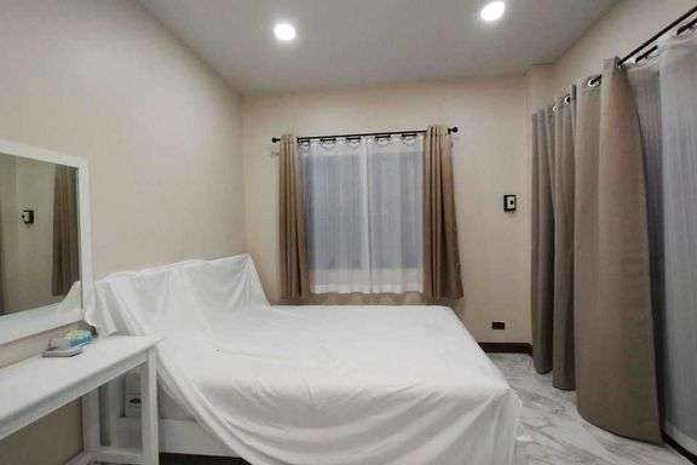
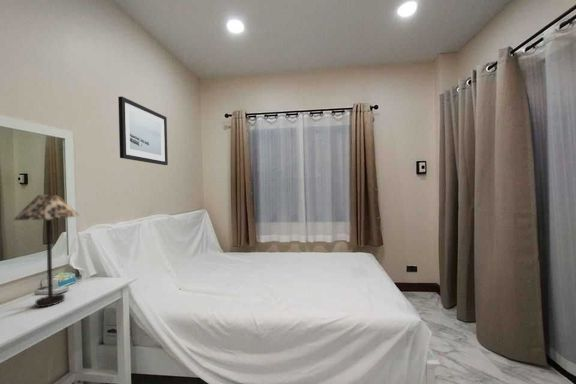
+ wall art (146, 135)
+ table lamp (49, 248)
